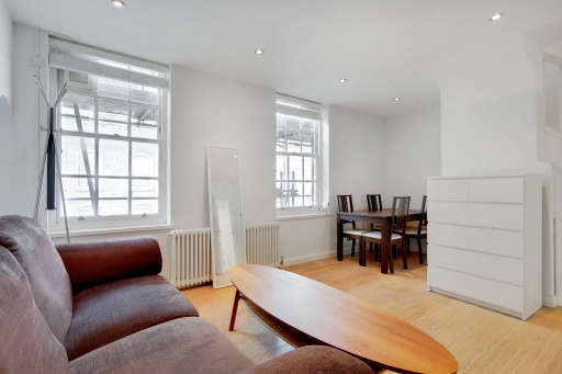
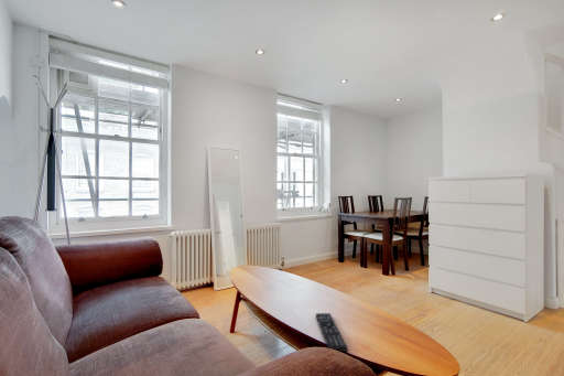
+ remote control (329, 330)
